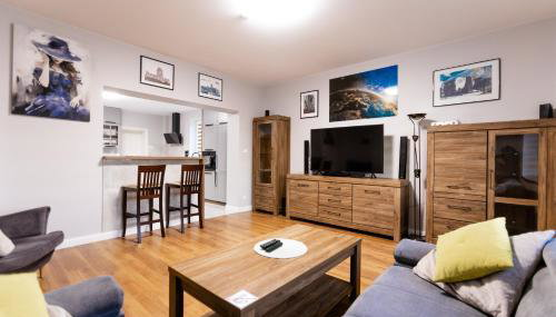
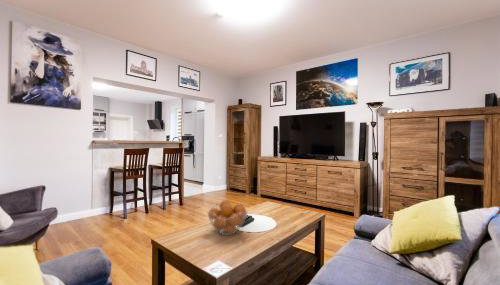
+ fruit basket (227, 217)
